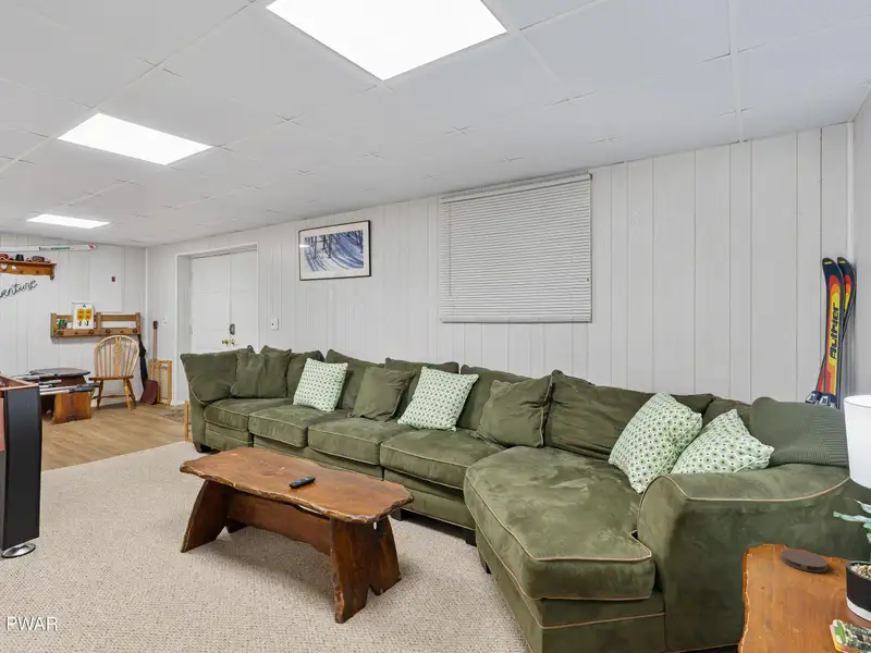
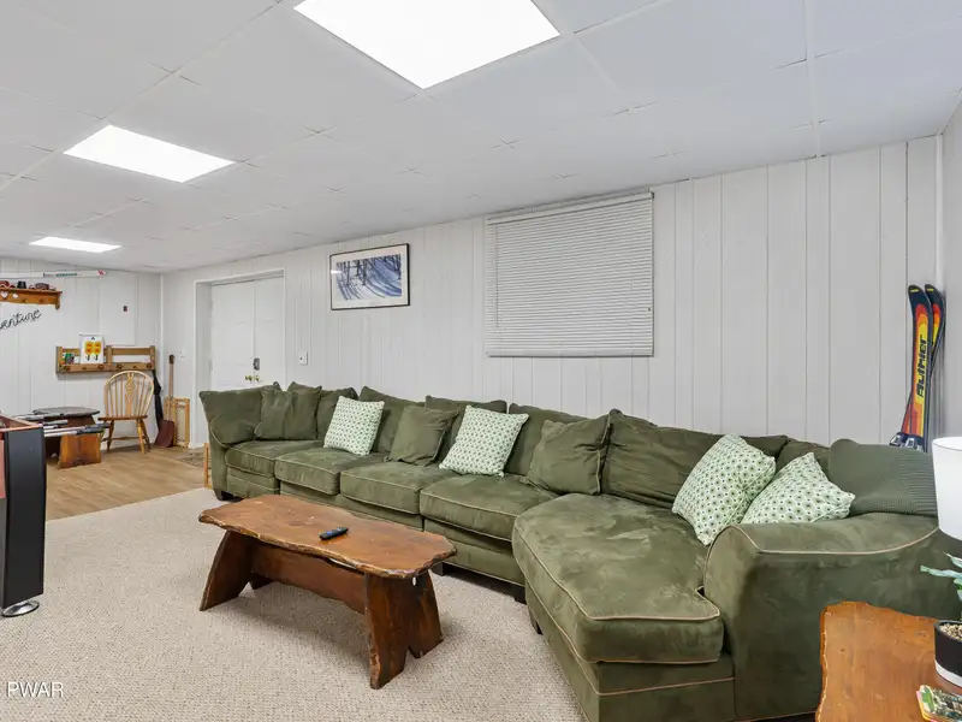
- coaster (803, 559)
